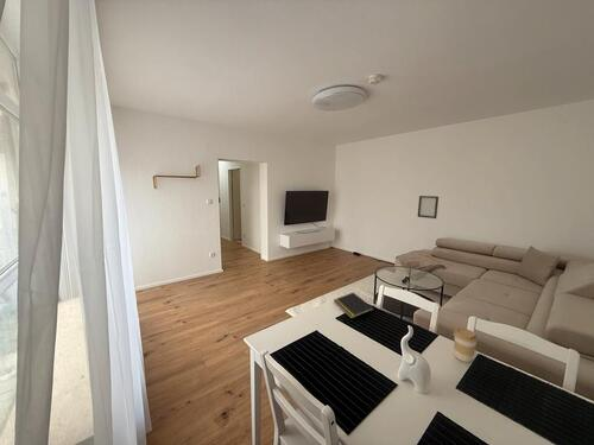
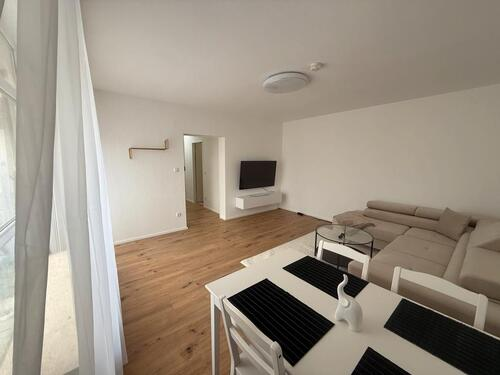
- notepad (352, 304)
- picture frame (428, 206)
- coffee cup (463, 344)
